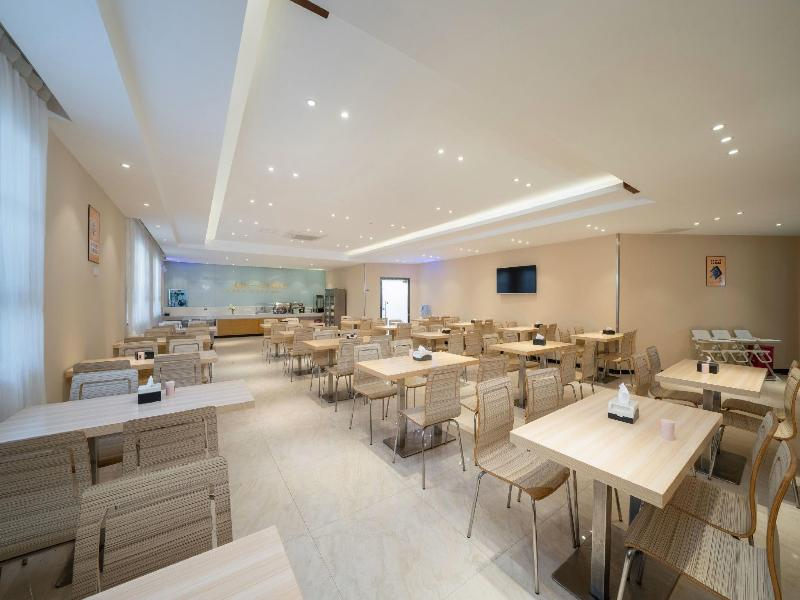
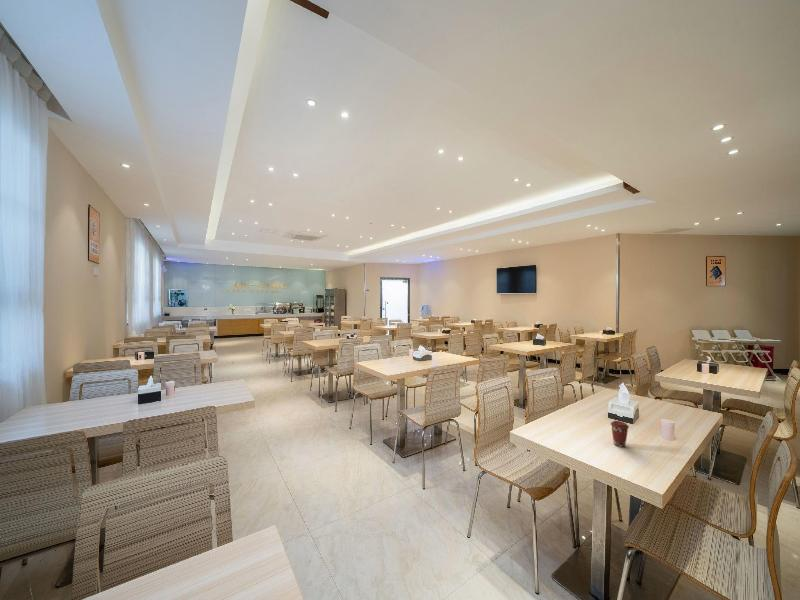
+ coffee cup (619, 433)
